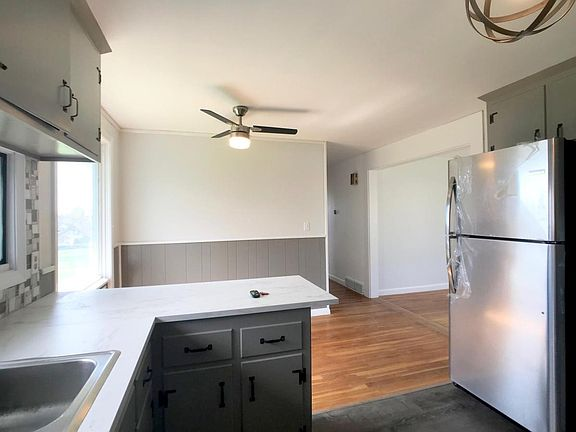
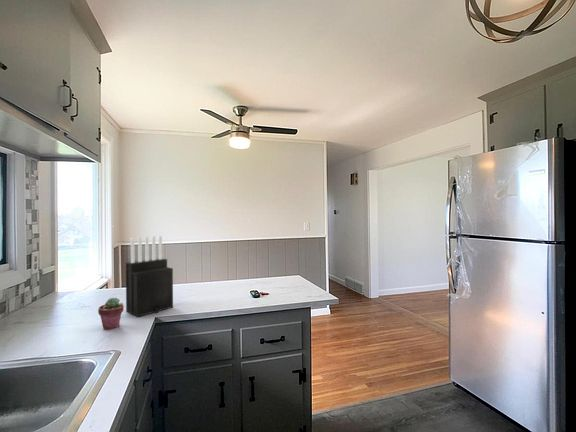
+ potted succulent (111, 312)
+ knife block (151, 273)
